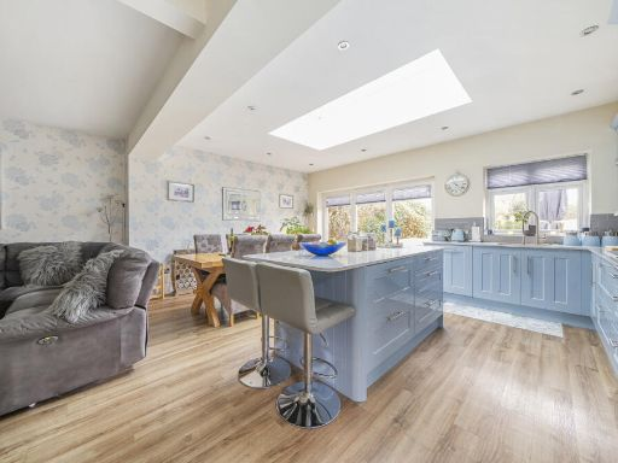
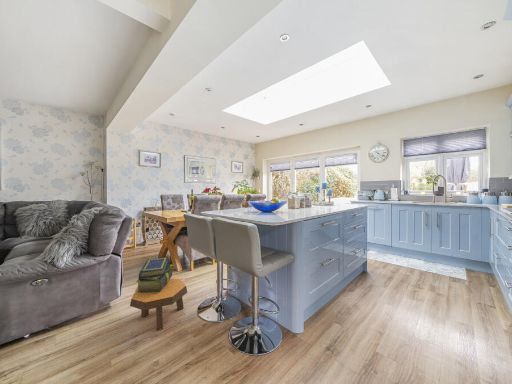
+ footstool (159, 303)
+ stack of books (155, 273)
